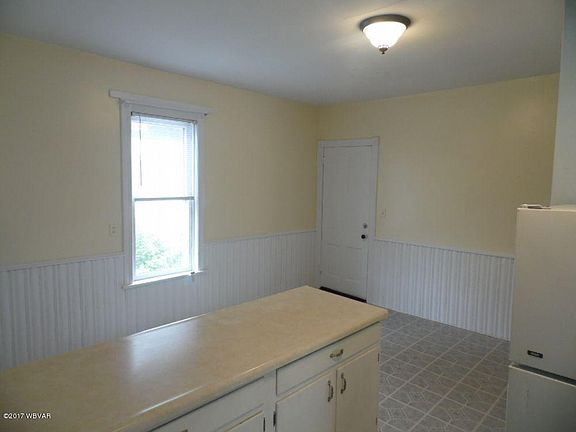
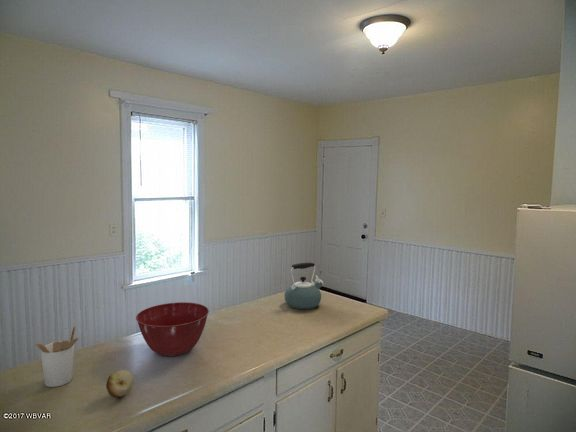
+ kettle (305, 283)
+ mixing bowl (173, 330)
+ fruit (120, 383)
+ utensil holder (60, 357)
